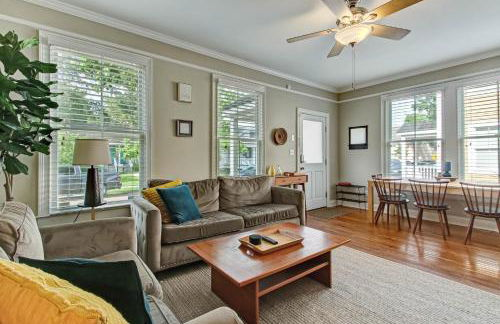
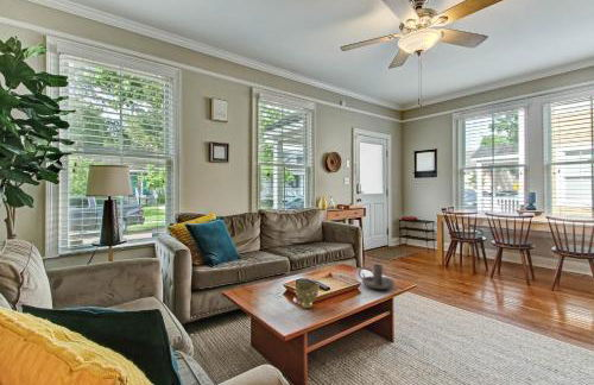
+ decorative bowl (307, 295)
+ candle holder (374, 274)
